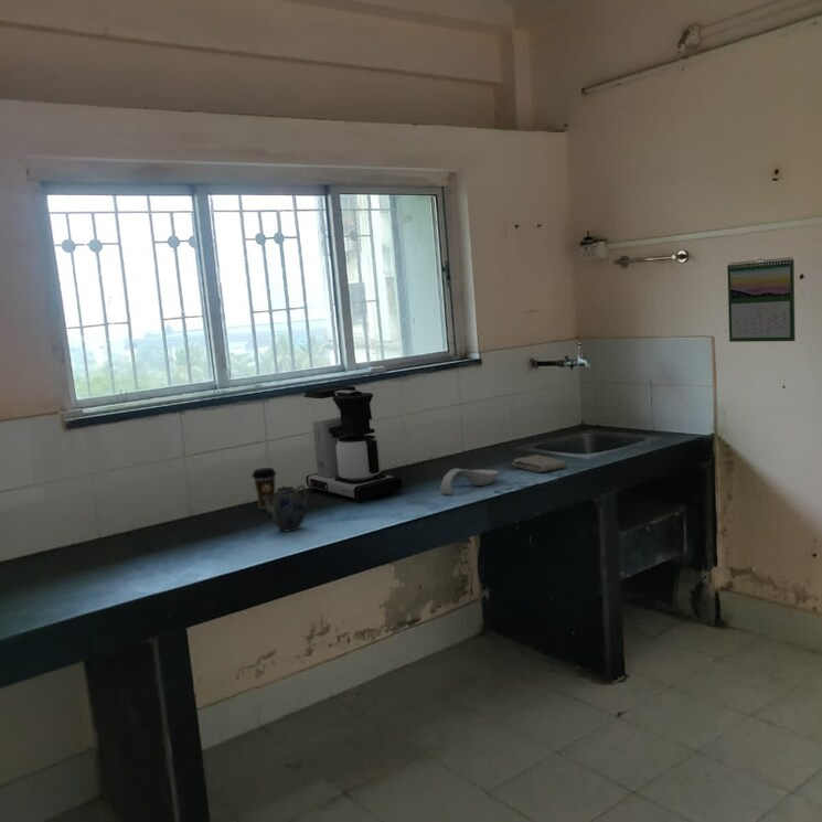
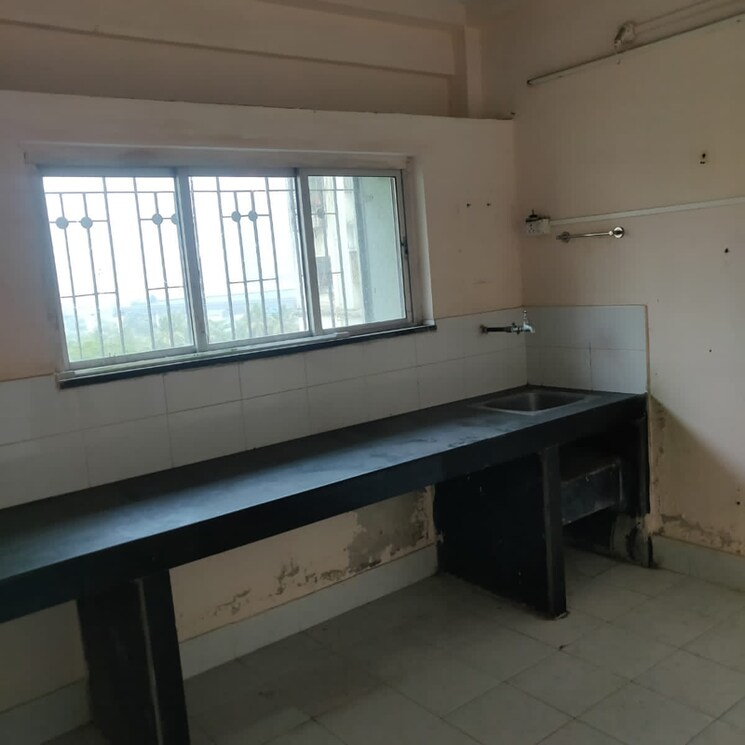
- washcloth (538, 462)
- calendar (760, 300)
- coffee cup (265, 488)
- coffee maker (349, 440)
- teapot (286, 506)
- spoon rest (469, 476)
